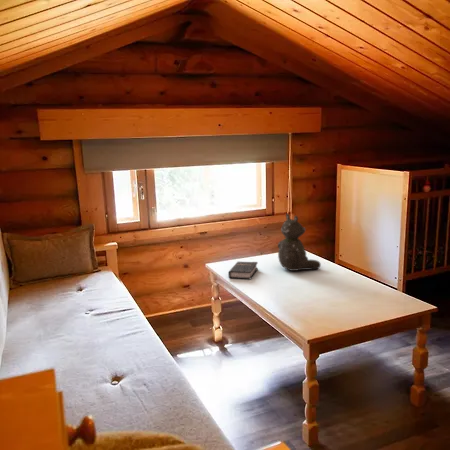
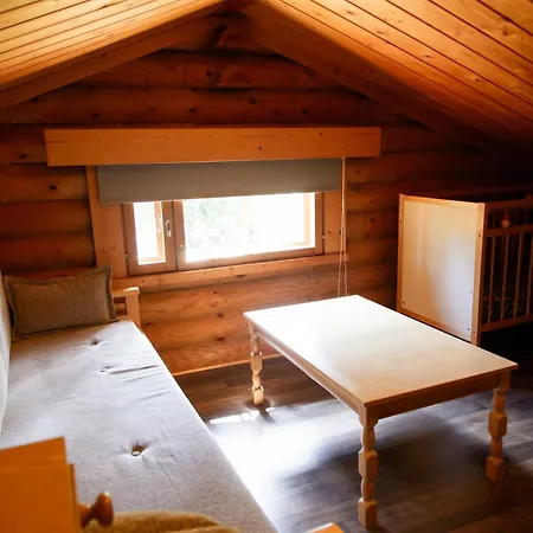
- teddy bear (298, 241)
- hardback book (243, 269)
